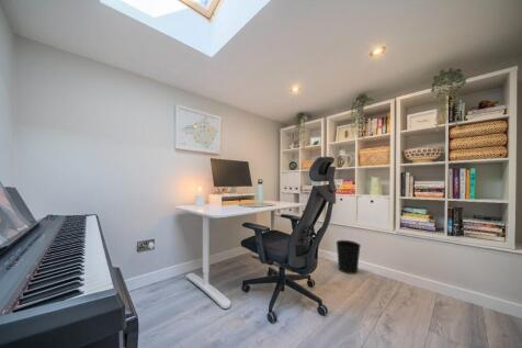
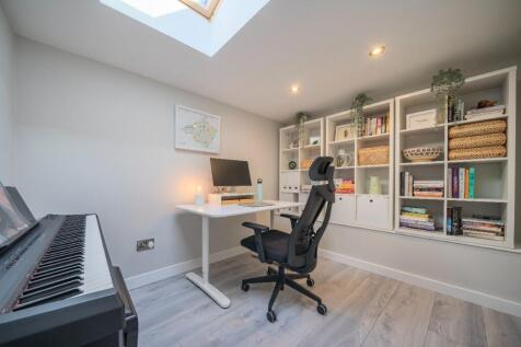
- wastebasket (348, 256)
